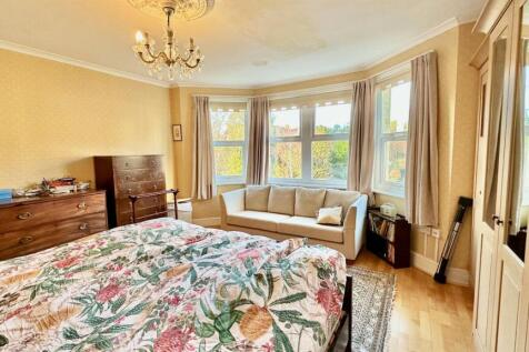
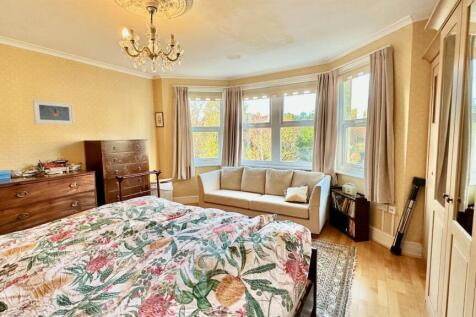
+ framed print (54, 113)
